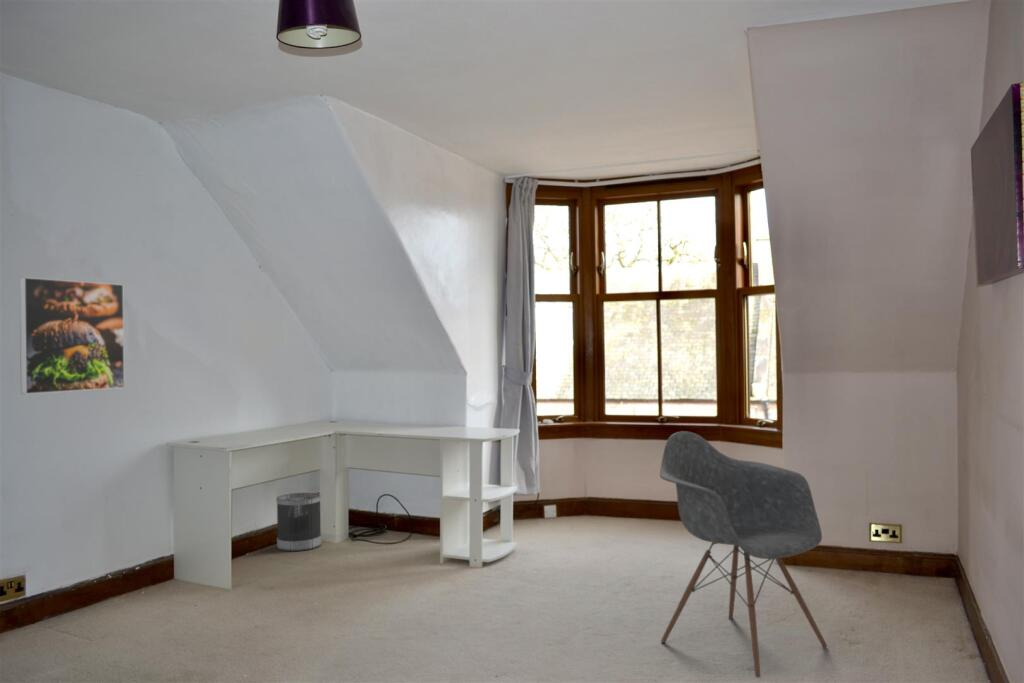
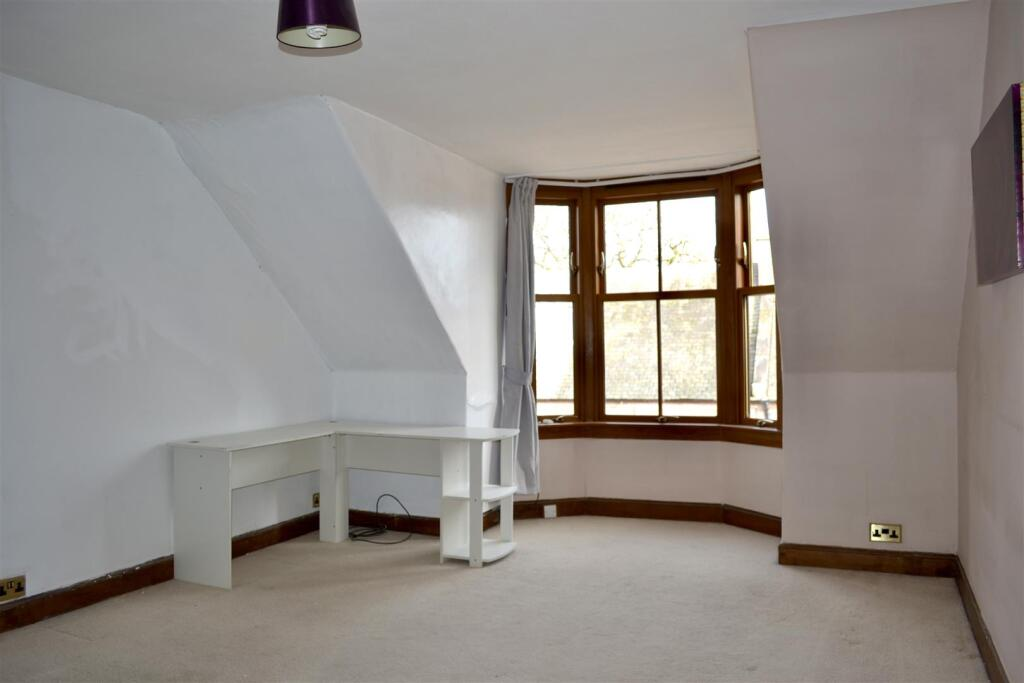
- armchair (736, 539)
- wastebasket (299, 521)
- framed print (75, 336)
